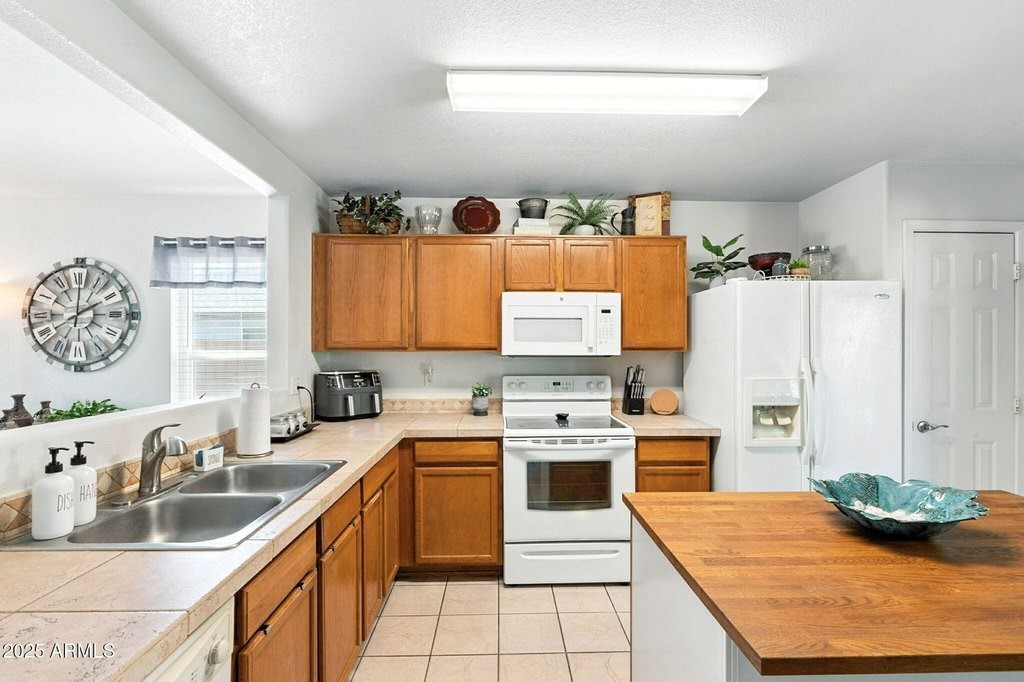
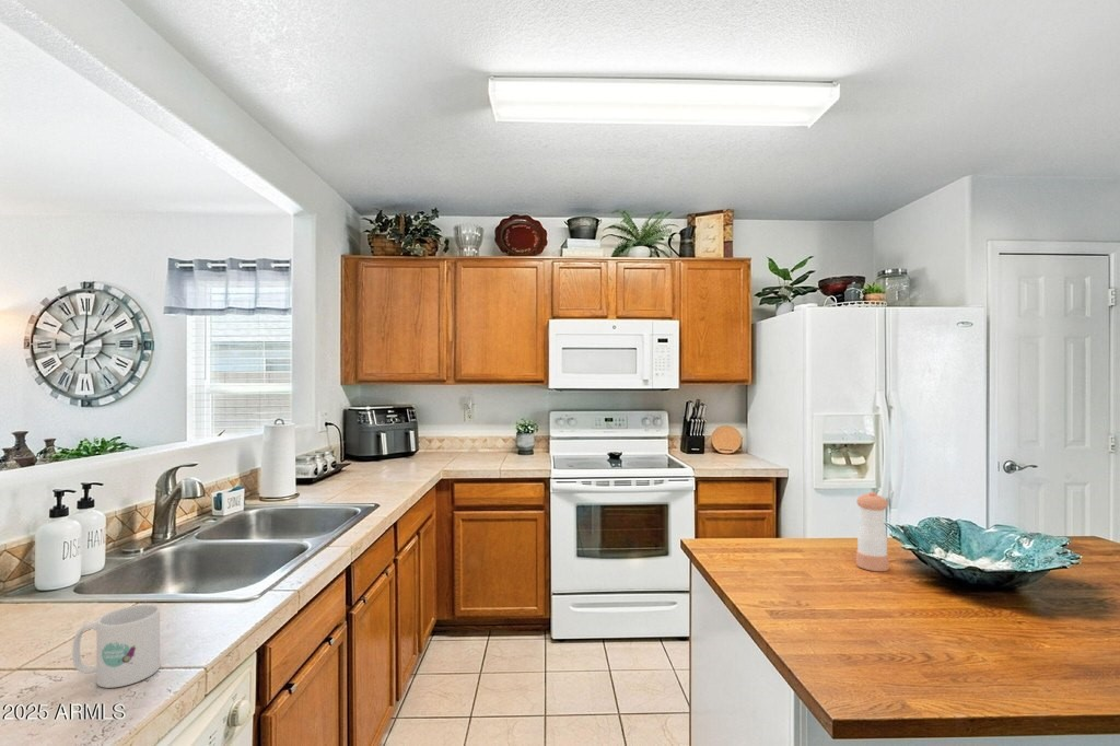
+ mug (116, 645)
+ pepper shaker (872, 528)
